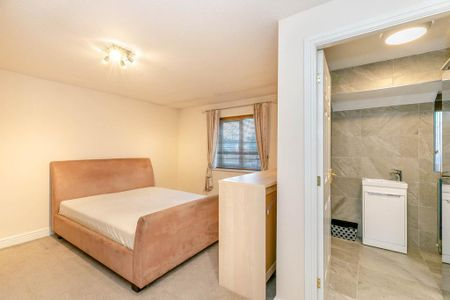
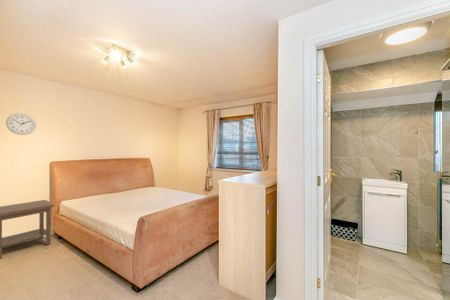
+ side table (24, 232)
+ wall clock (21, 124)
